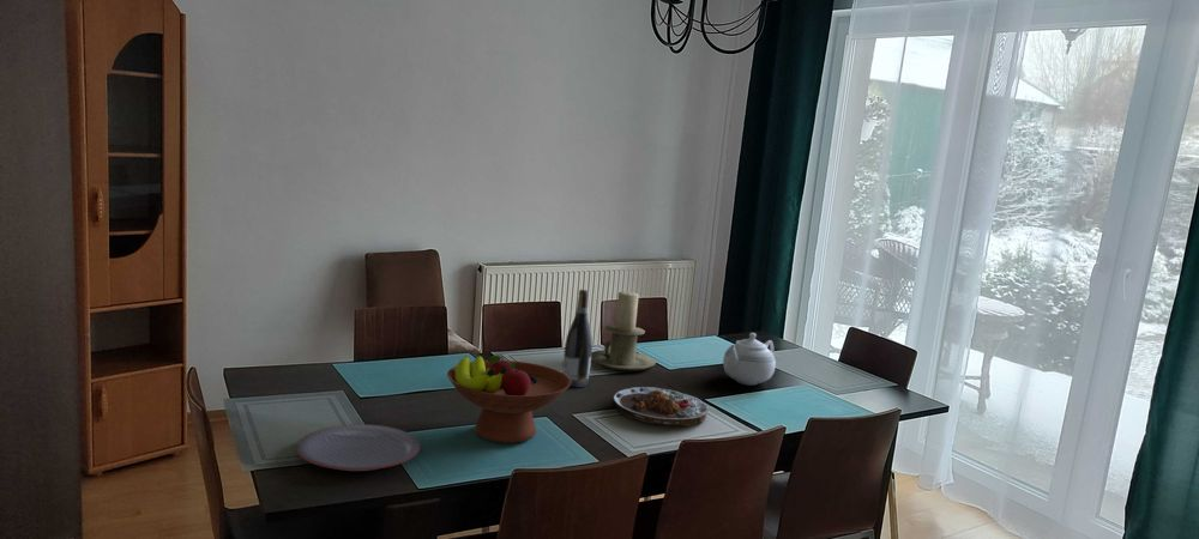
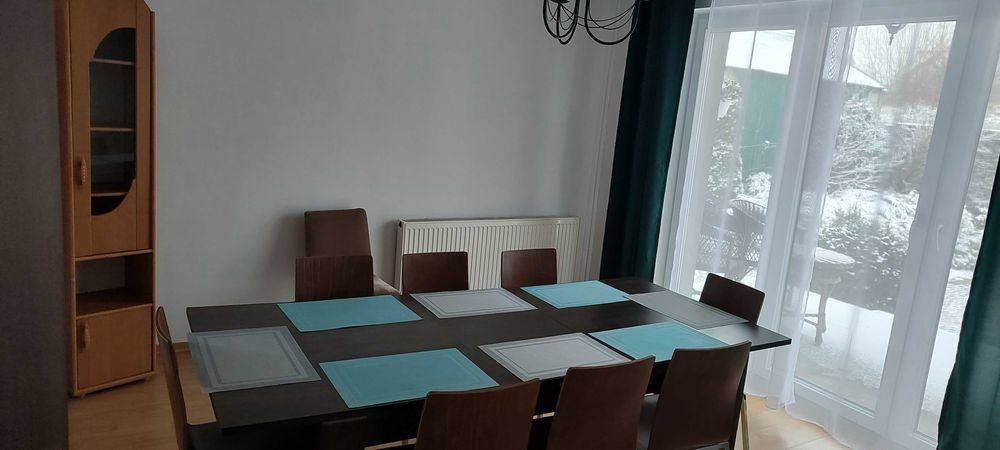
- wine bottle (579, 337)
- plate (661, 402)
- fruit bowl (508, 394)
- plate (359, 449)
- teapot (751, 357)
- candle holder (625, 327)
